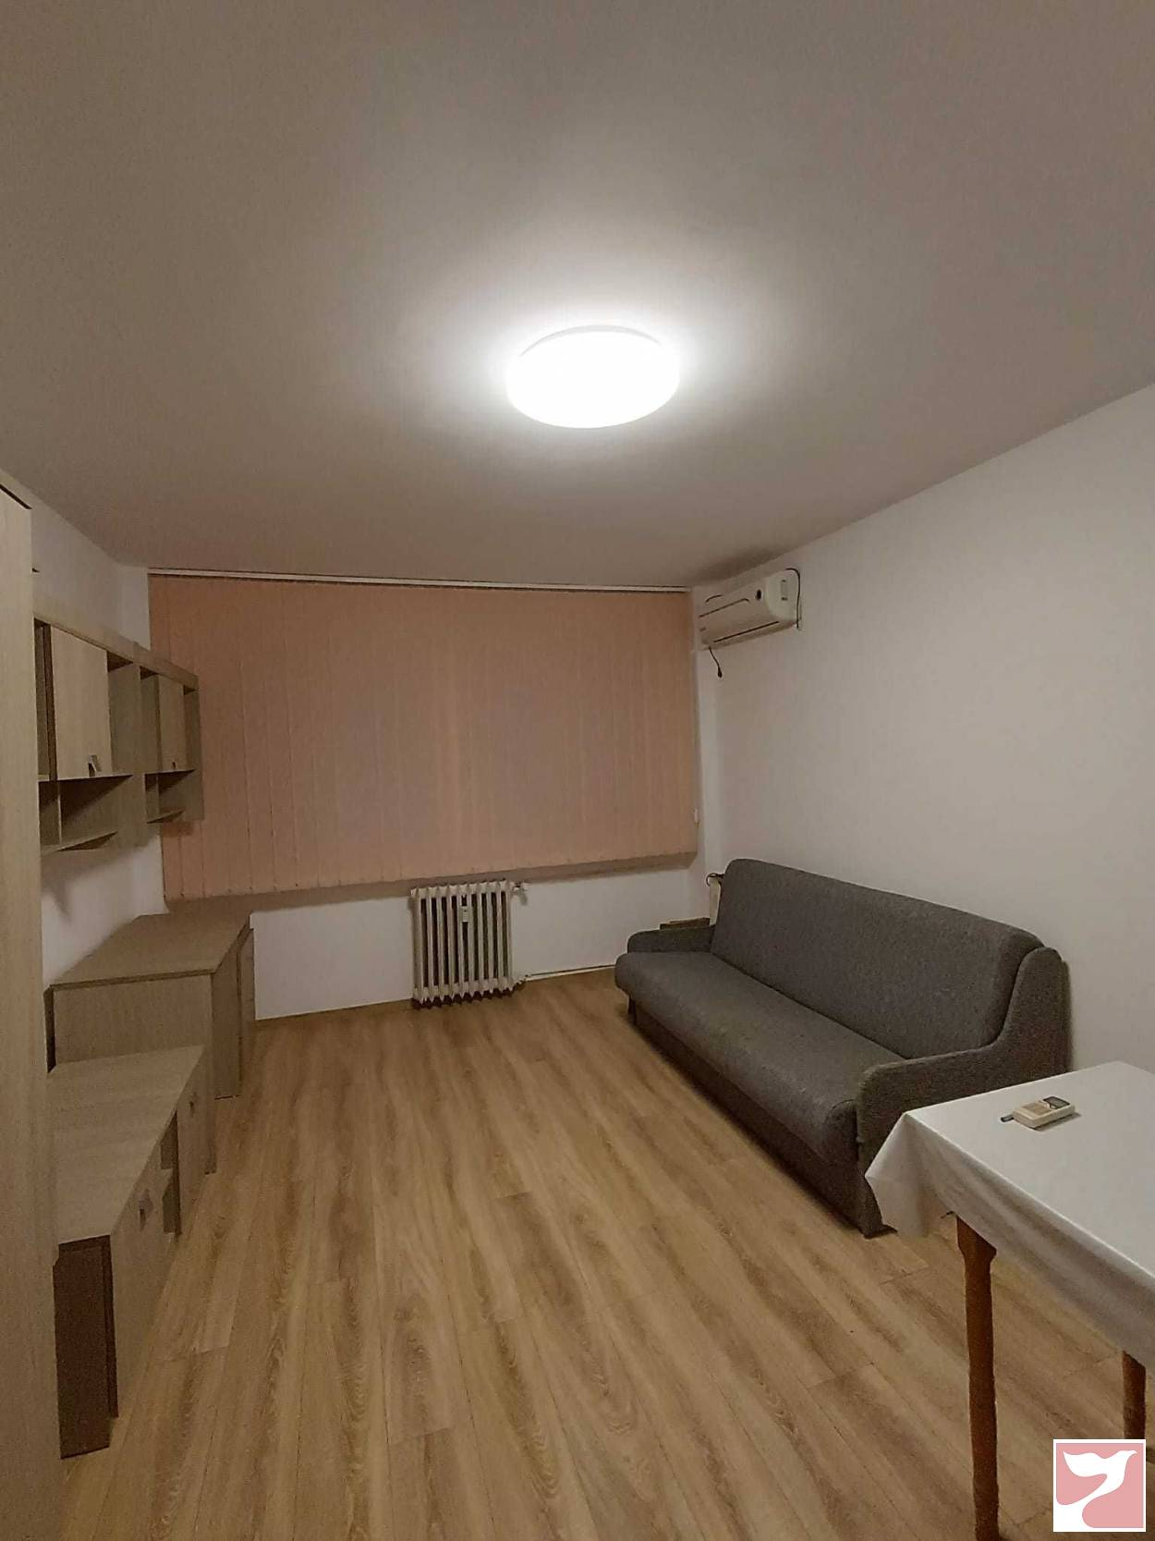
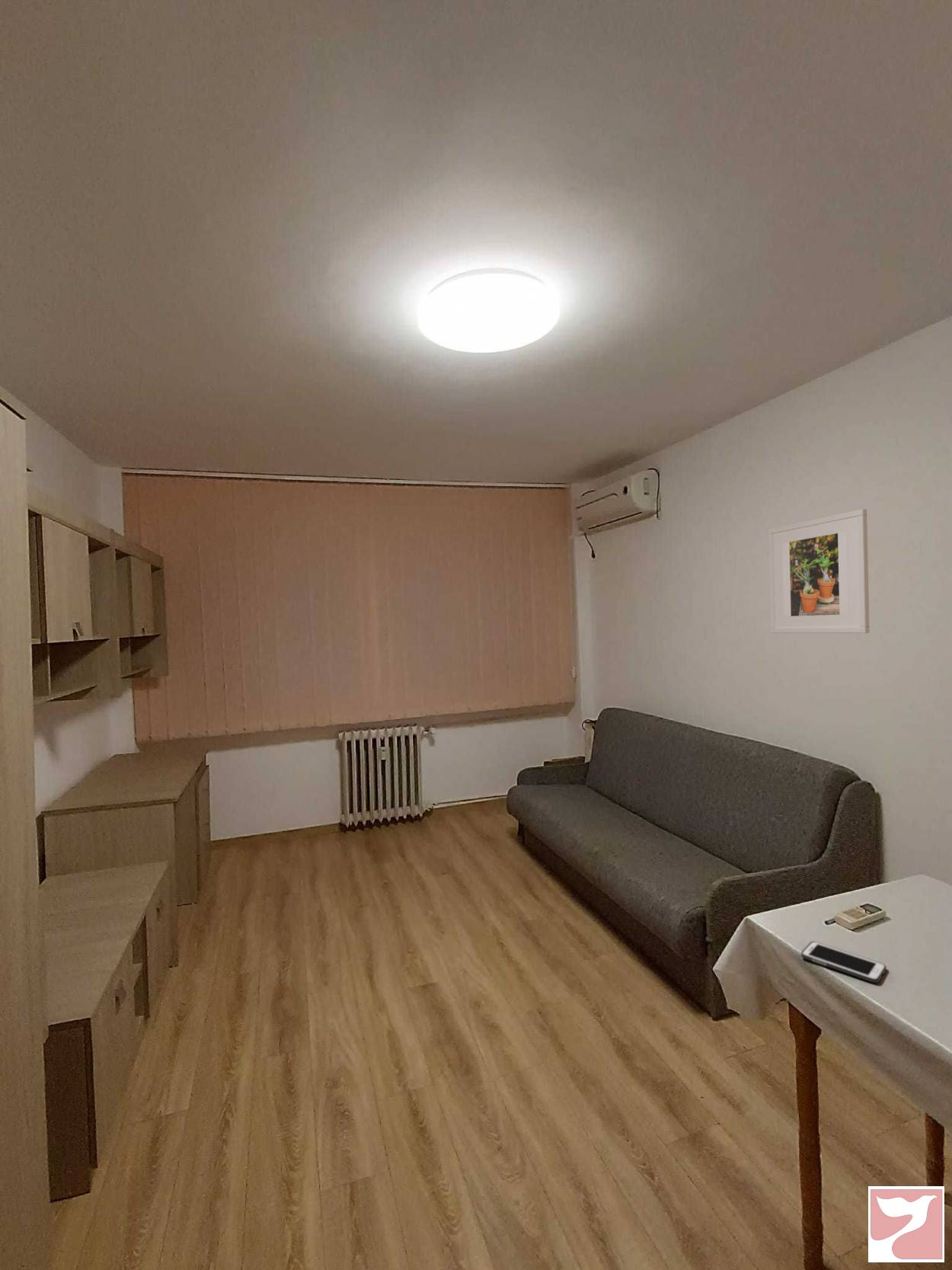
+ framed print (814, 576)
+ cell phone (842, 961)
